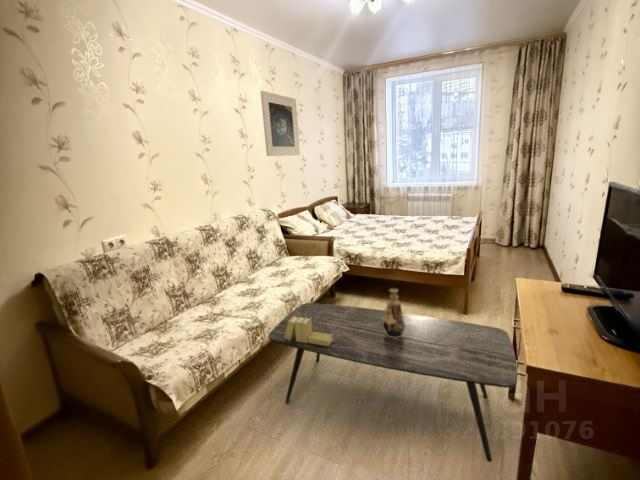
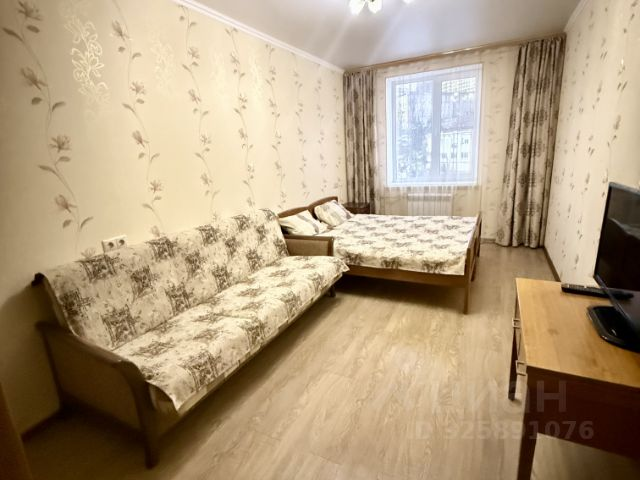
- coffee table (383, 367)
- decorative vase (394, 311)
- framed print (282, 125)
- books (307, 329)
